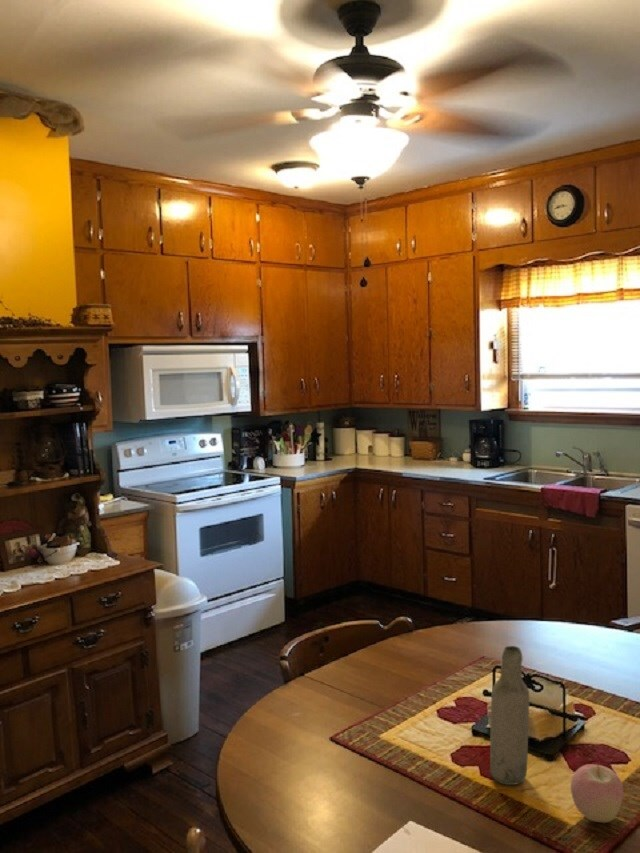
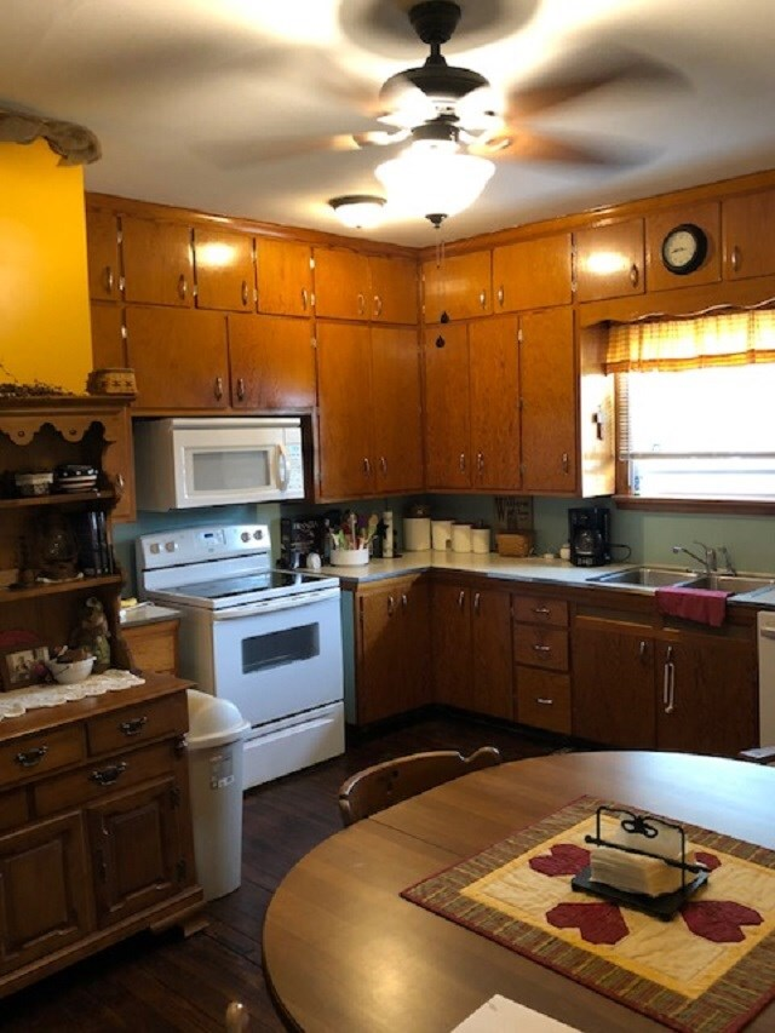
- bottle (508, 712)
- apple (596, 789)
